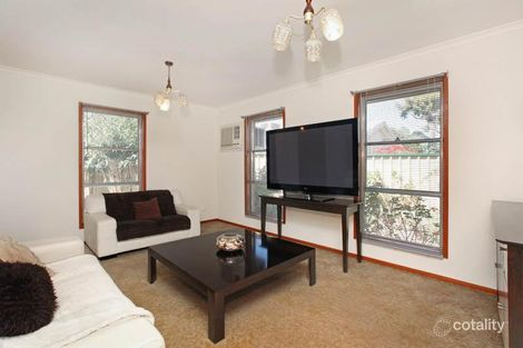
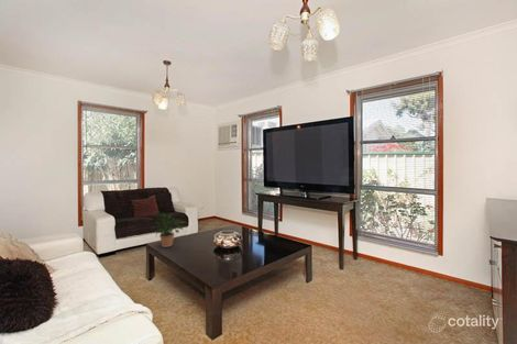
+ potted plant (169, 228)
